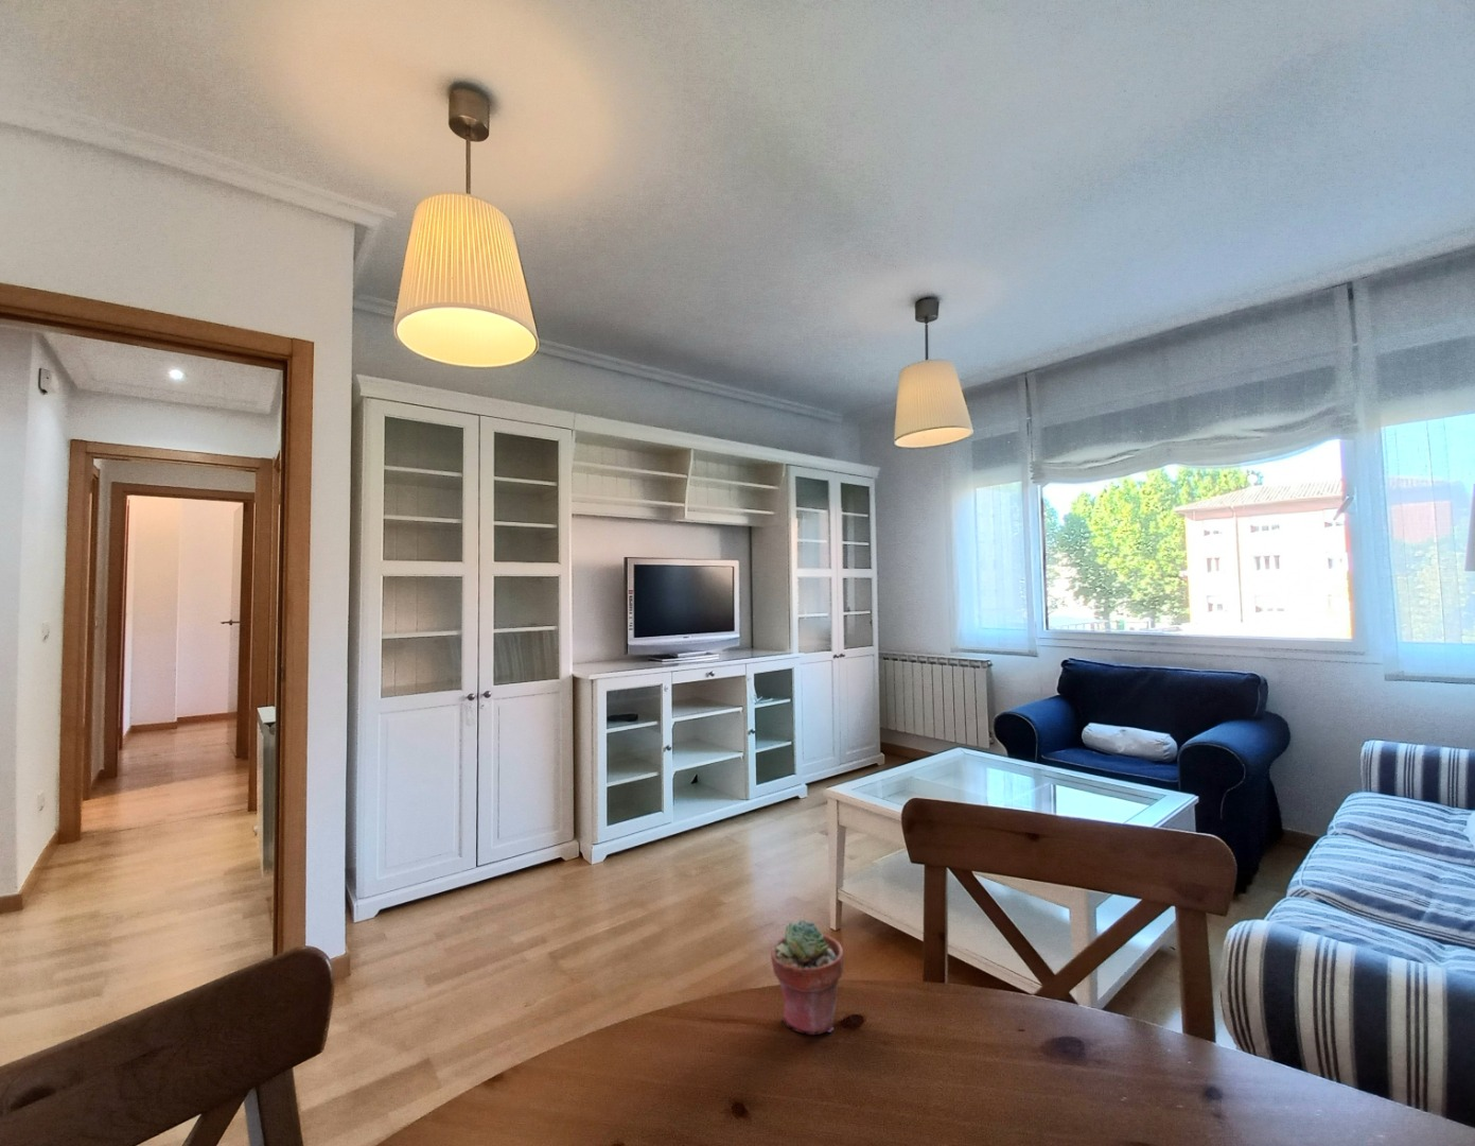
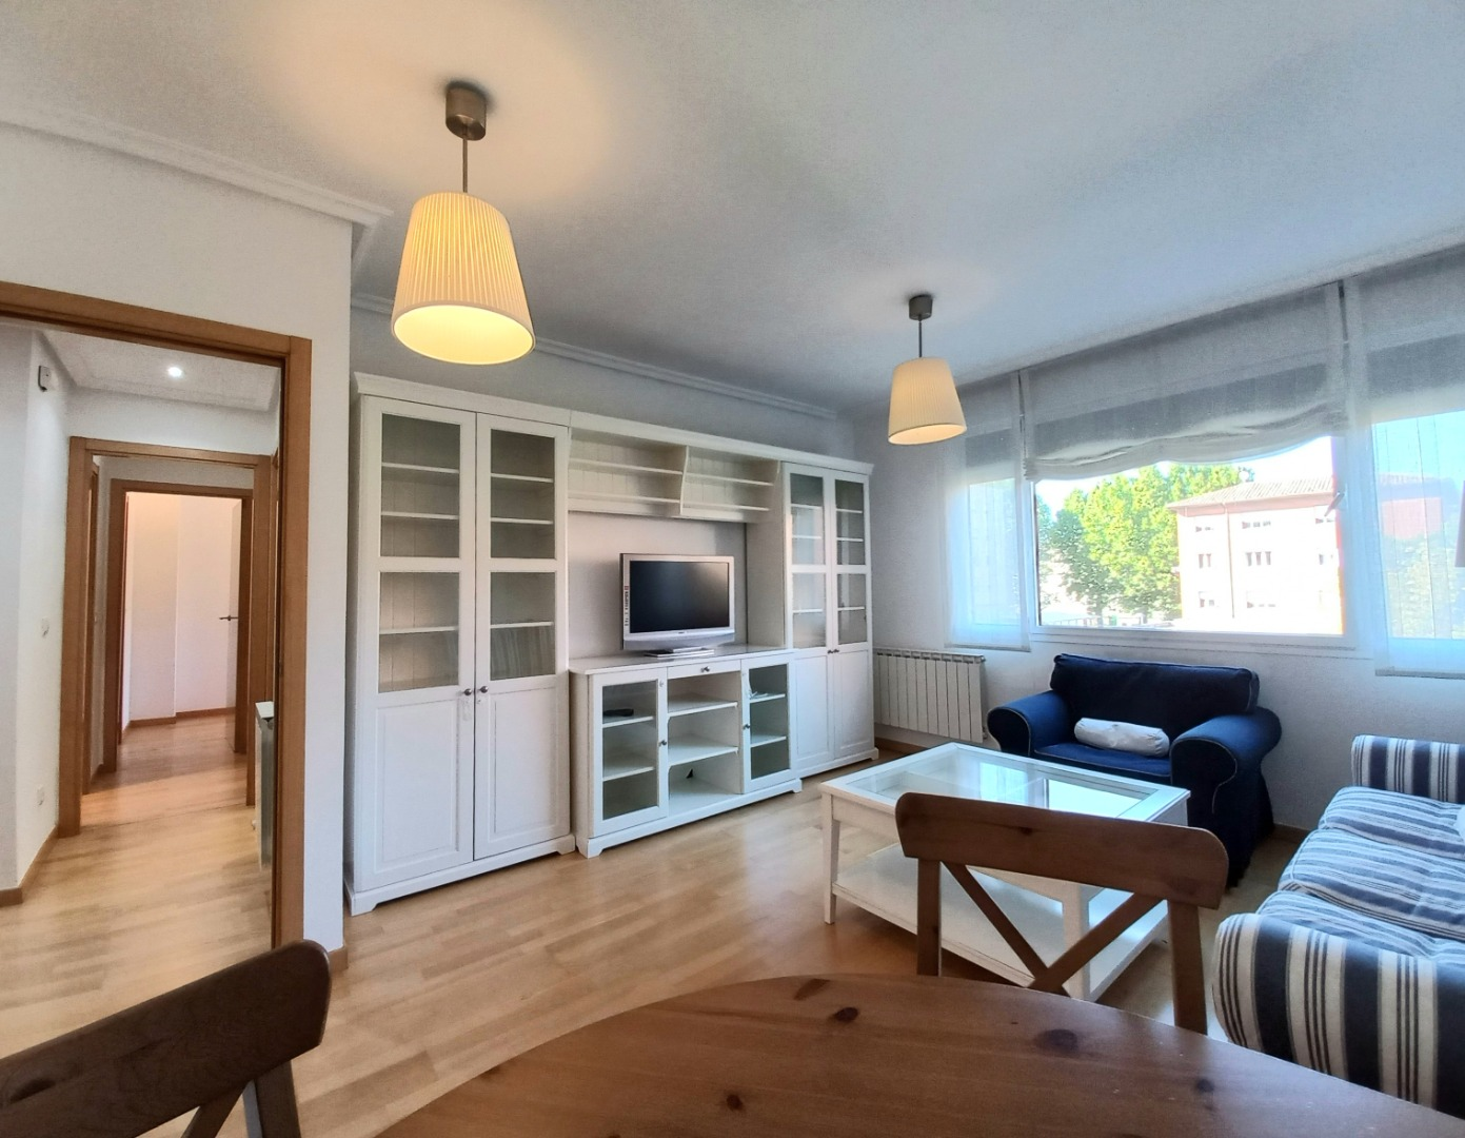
- potted succulent (807, 970)
